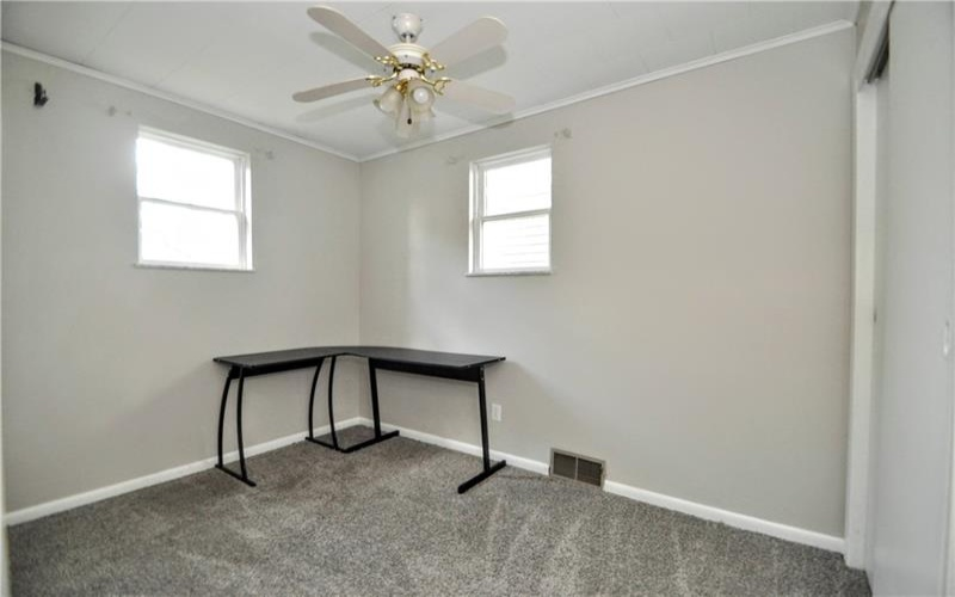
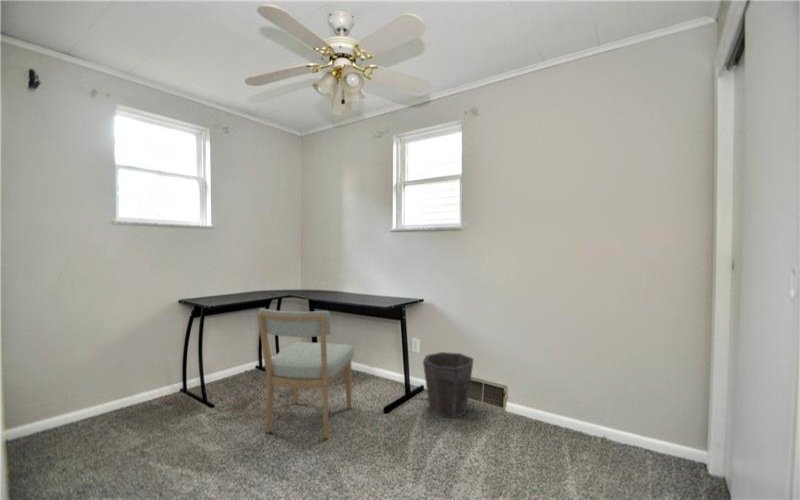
+ waste bin (448, 384)
+ chair (308, 363)
